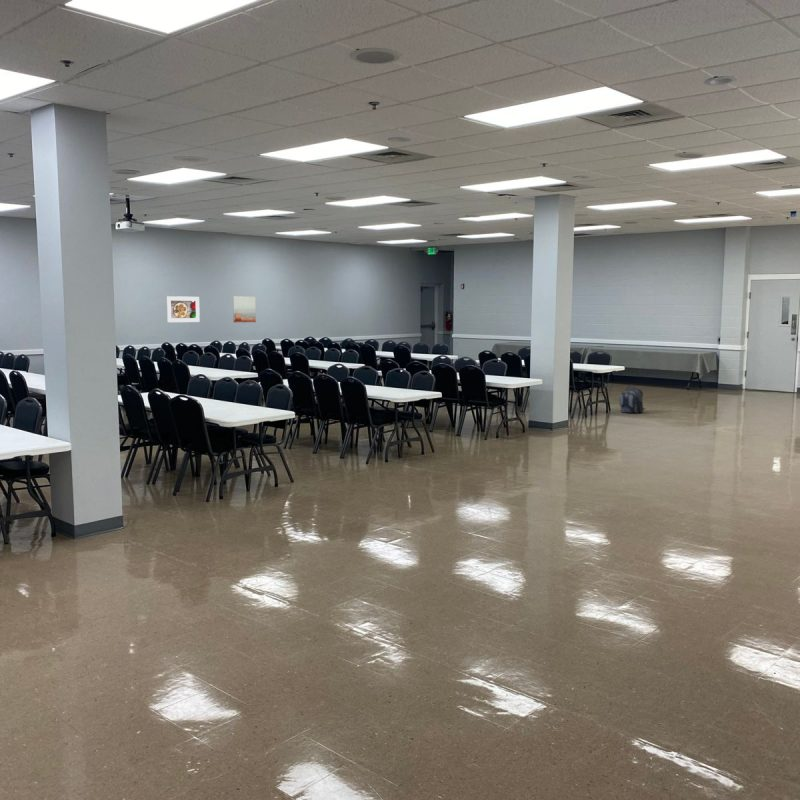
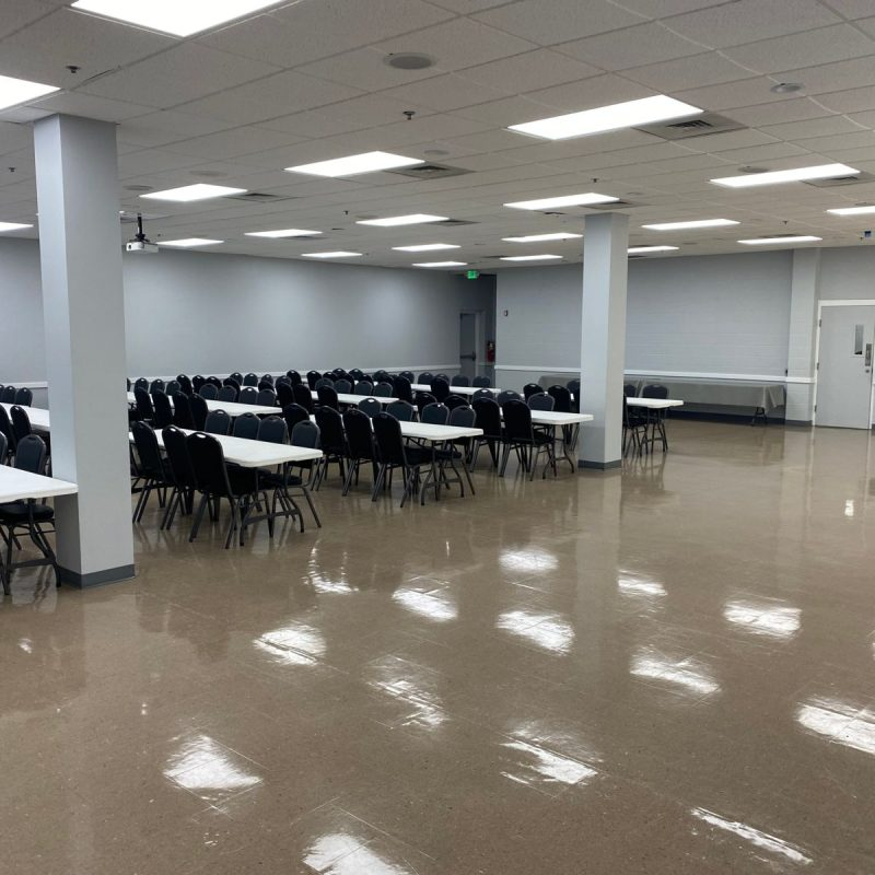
- backpack (632, 398)
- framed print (183, 309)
- wall art (244, 309)
